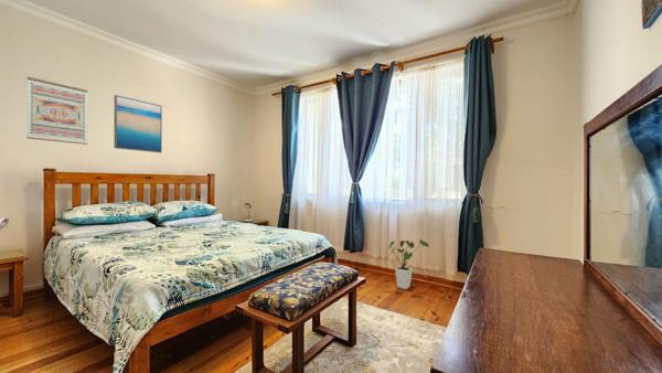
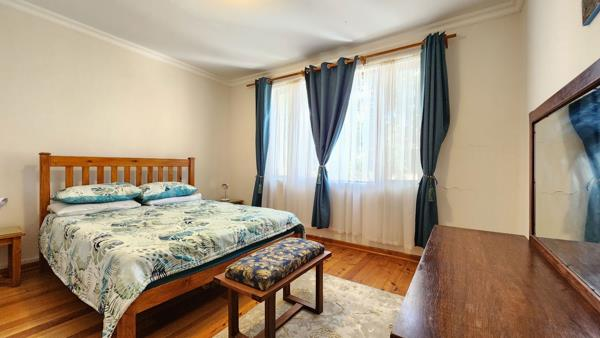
- wall art (139, 125)
- house plant (406, 263)
- wall art (58, 113)
